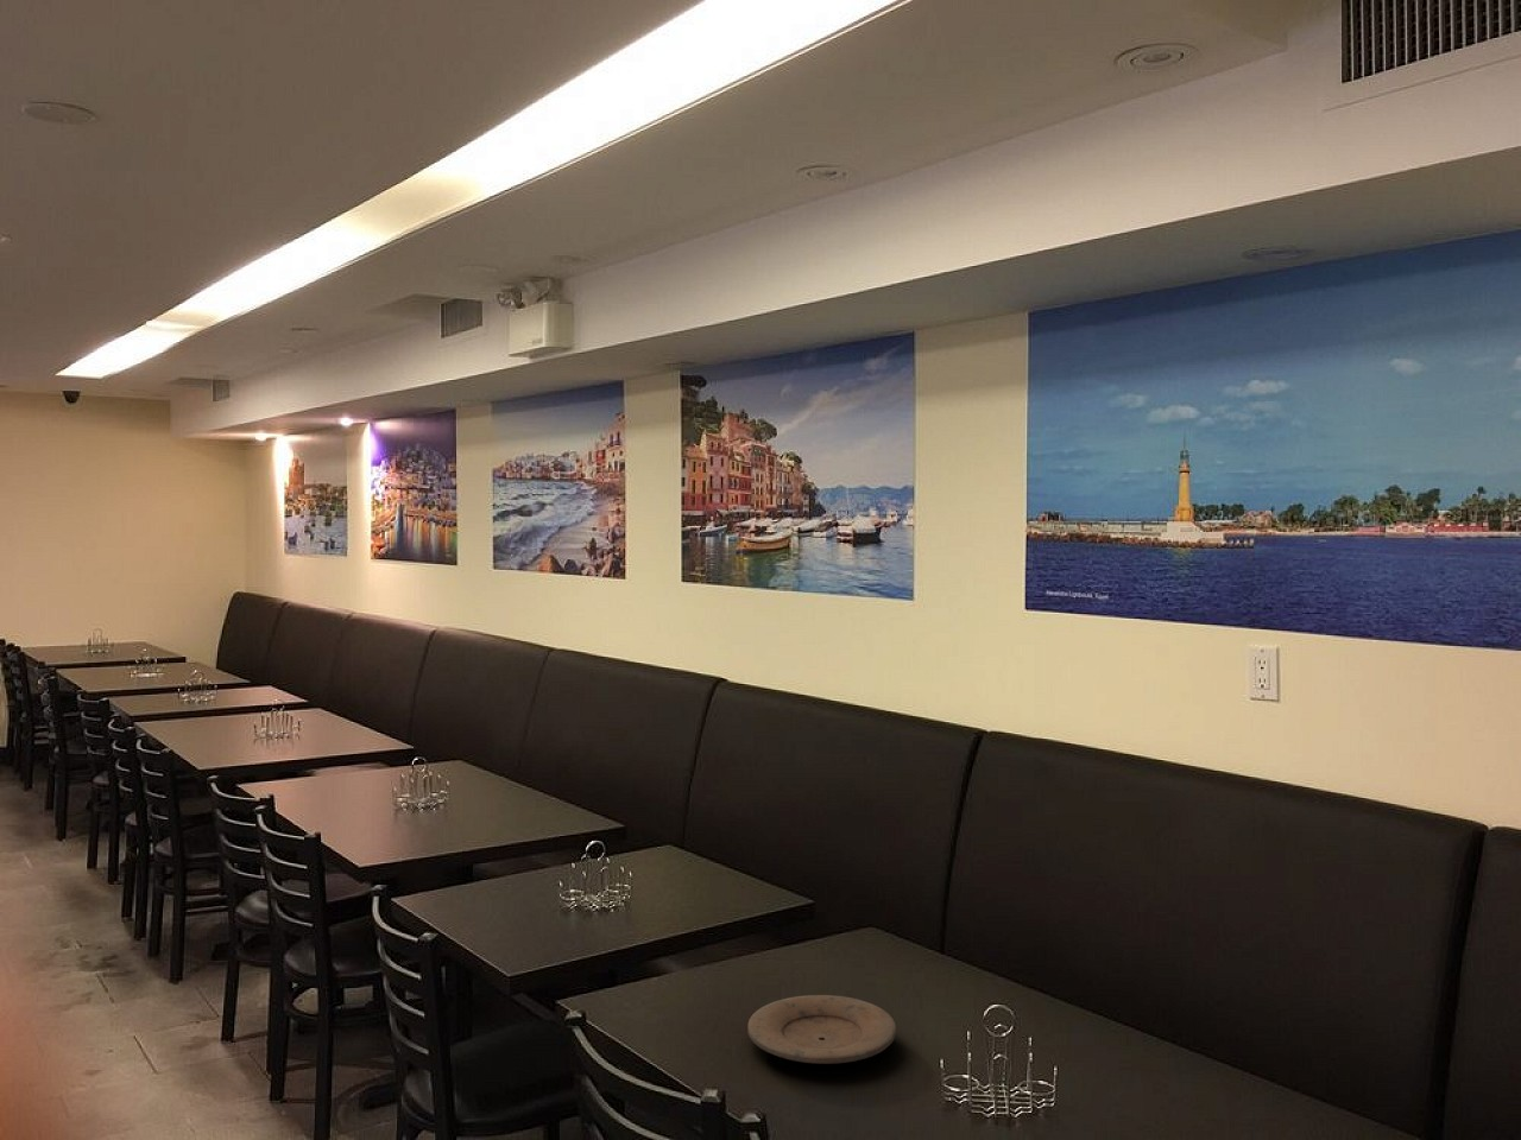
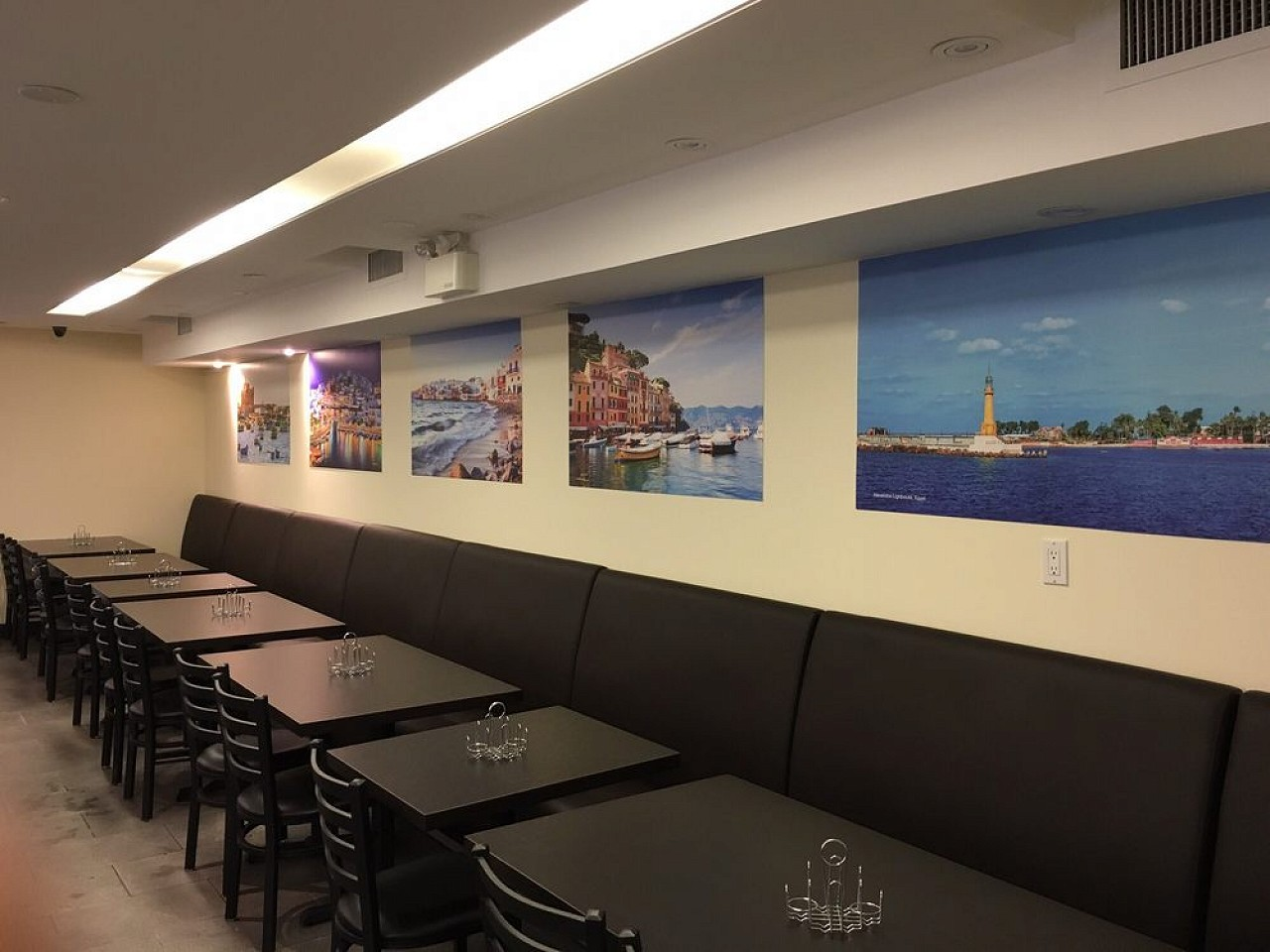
- plate (822, 1033)
